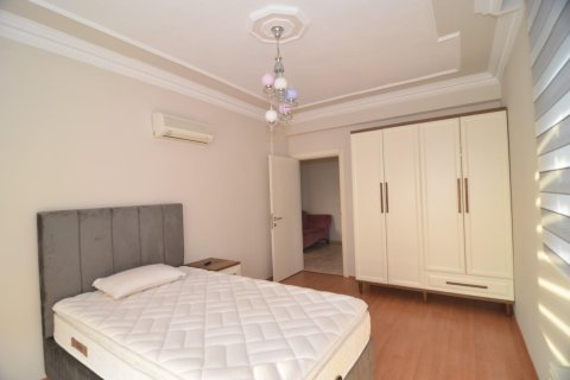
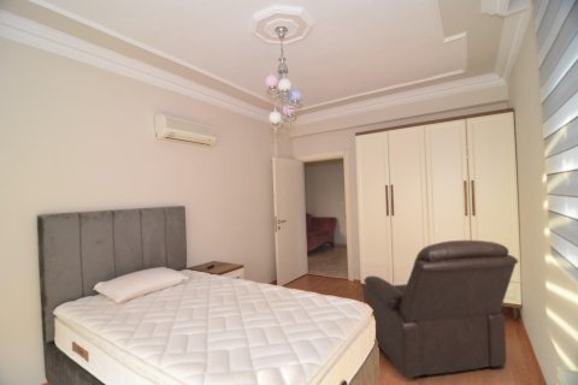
+ chair (429, 294)
